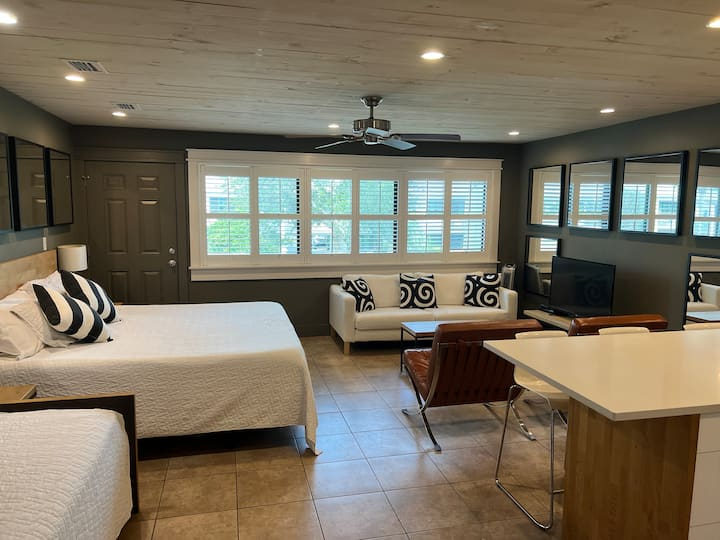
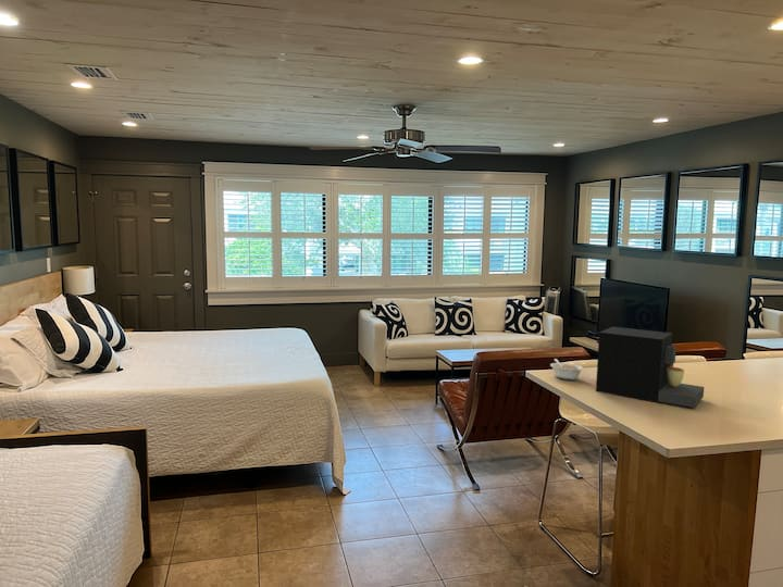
+ legume (564, 370)
+ coffee maker (650, 364)
